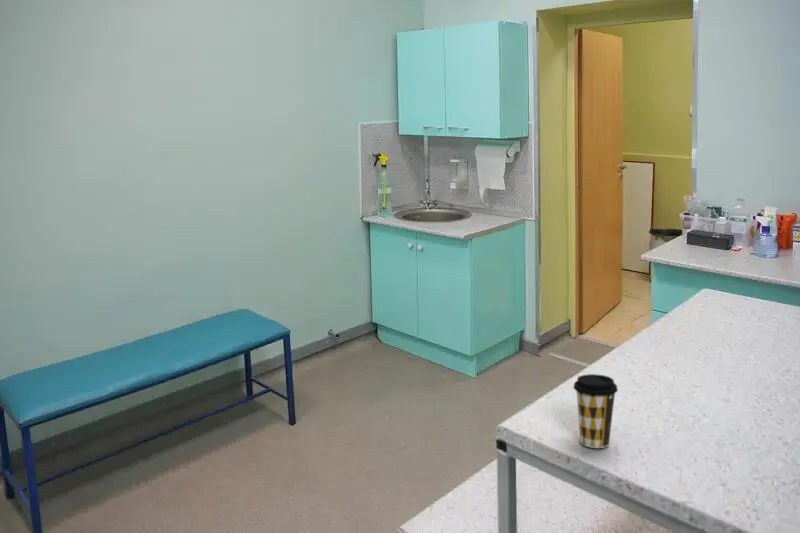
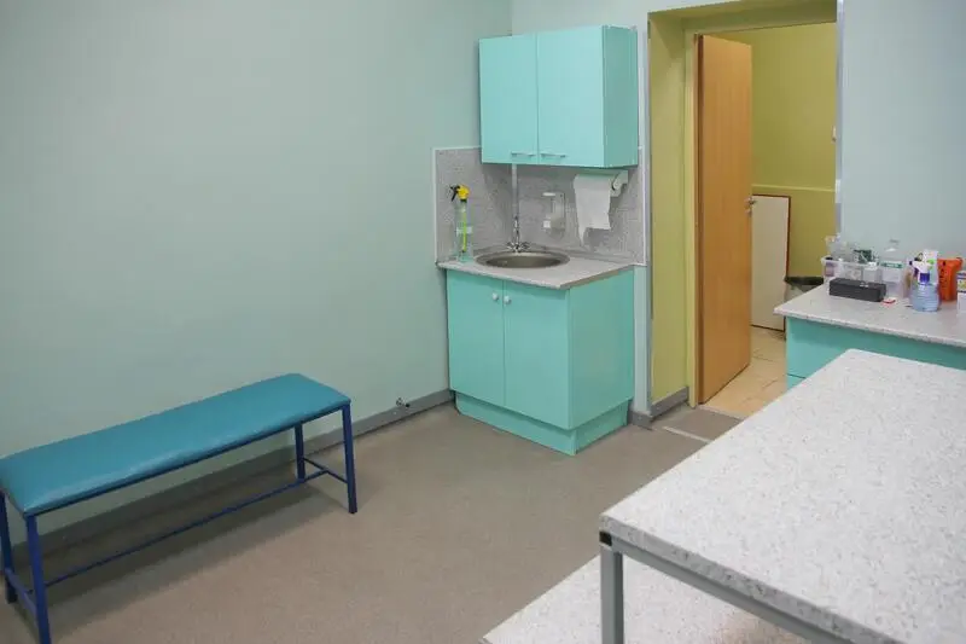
- coffee cup (595, 411)
